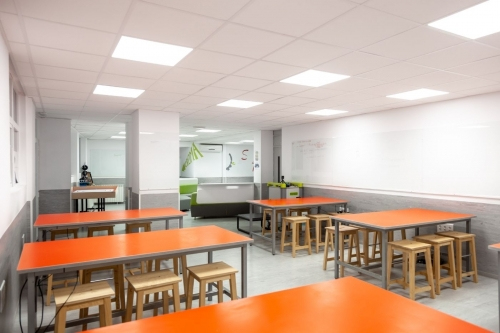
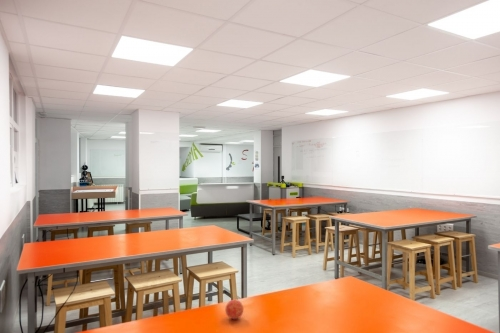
+ apple (234, 309)
